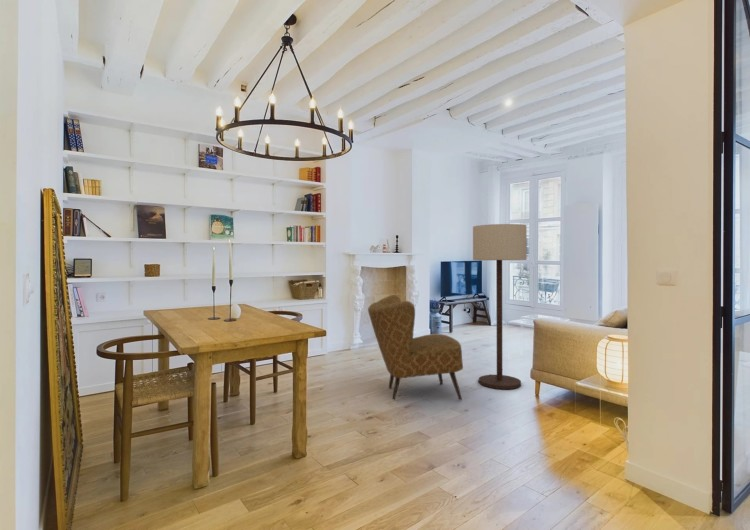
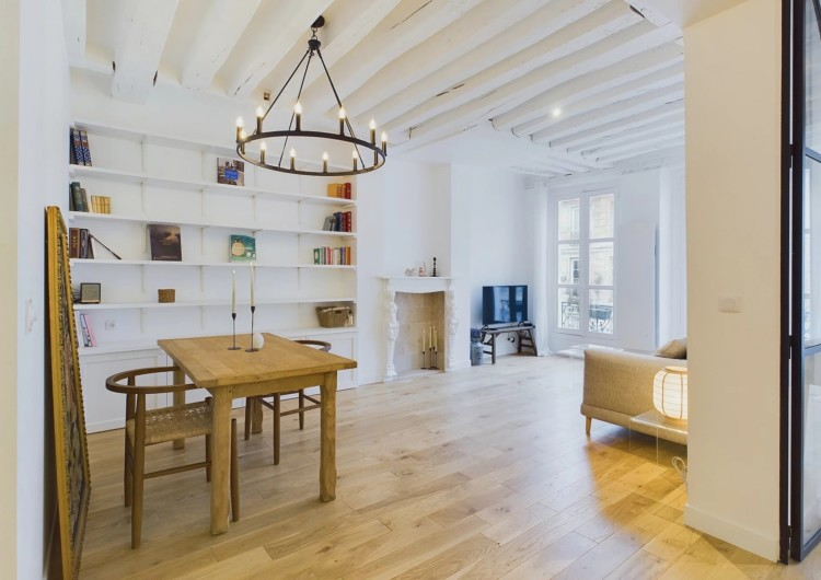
- armchair (415, 345)
- floor lamp (499, 304)
